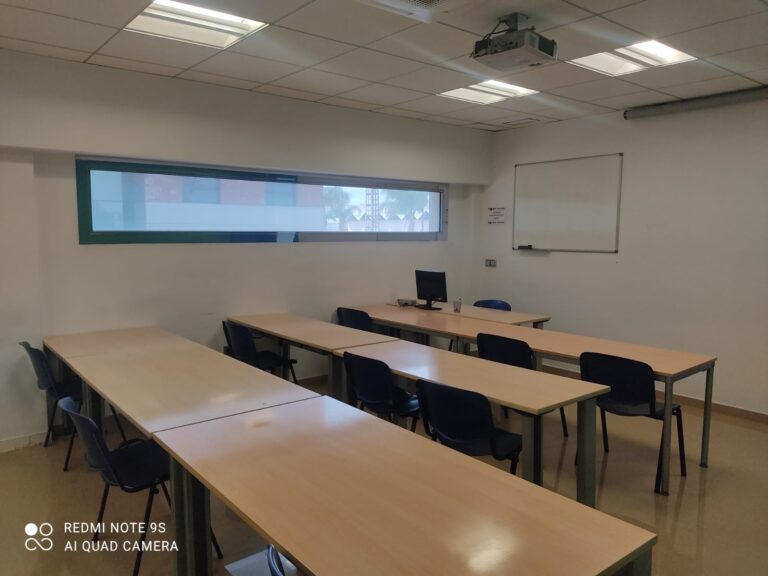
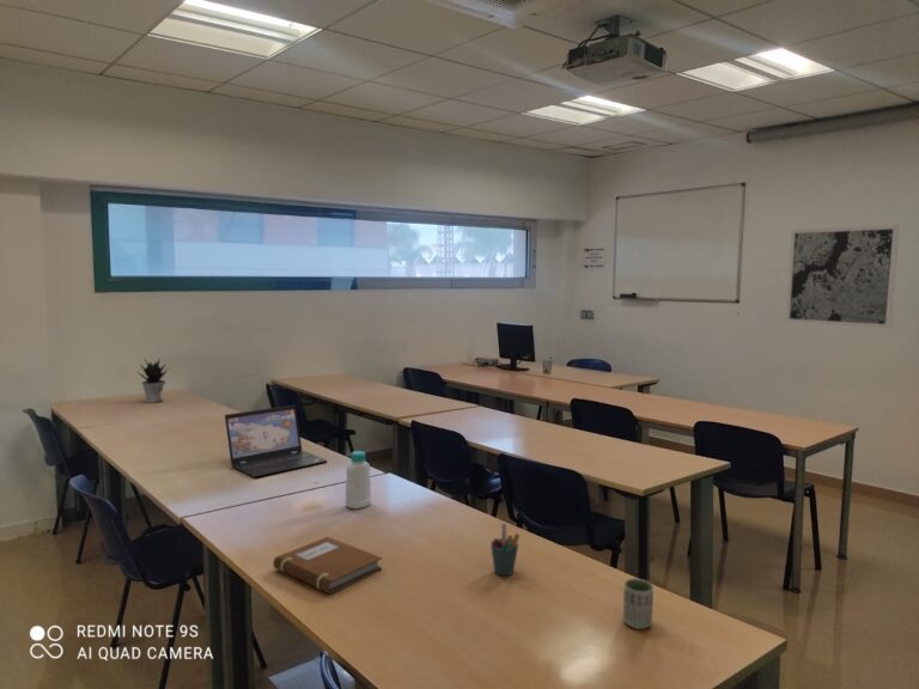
+ wall art (839, 276)
+ cup (638, 604)
+ pen holder (504, 550)
+ notebook (325, 562)
+ laptop (276, 439)
+ potted plant (154, 378)
+ bottle (358, 478)
